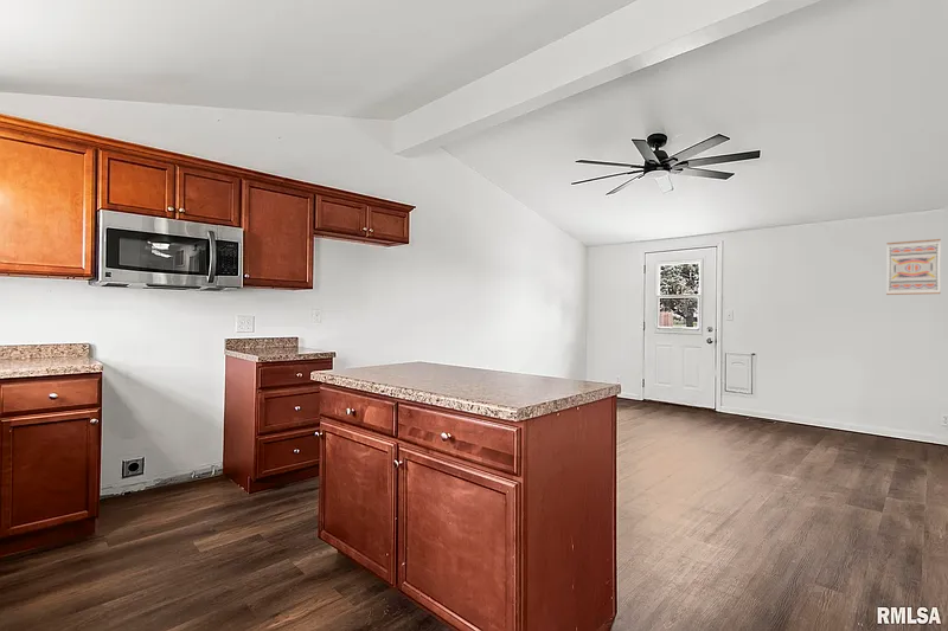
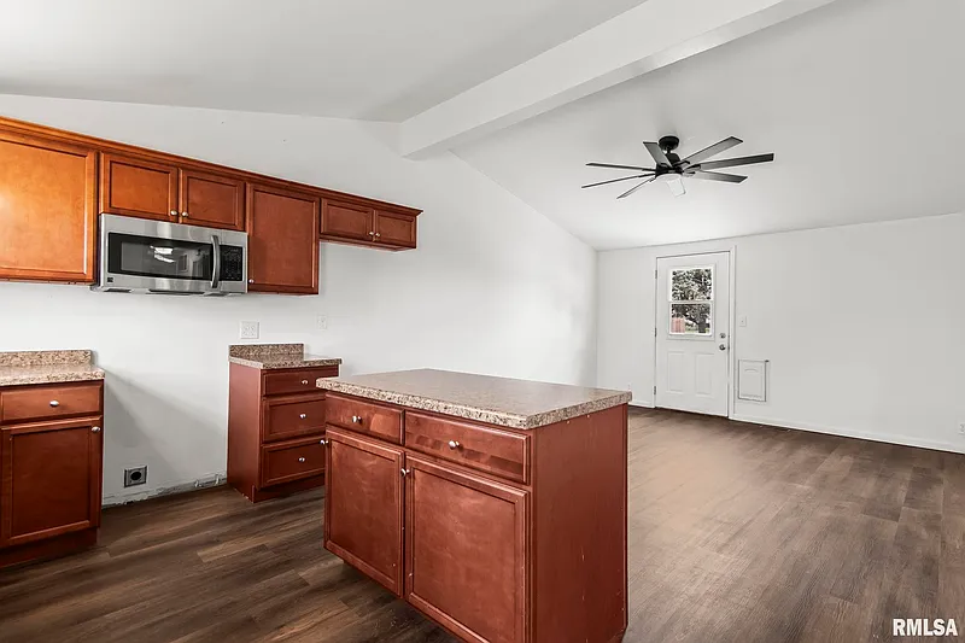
- wall art (912, 268)
